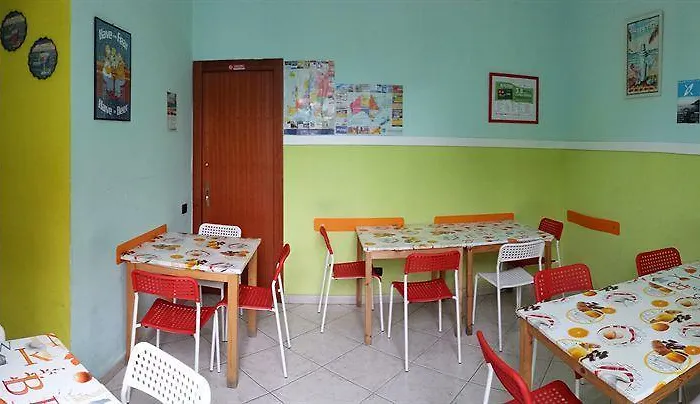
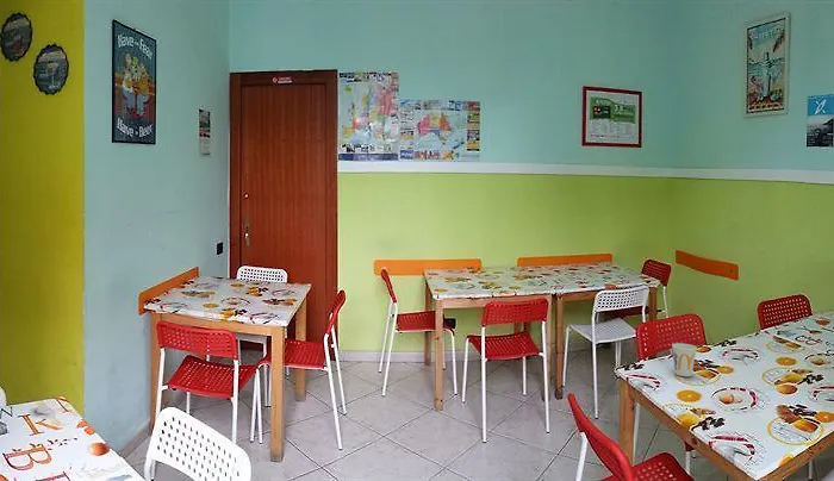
+ cup (683, 360)
